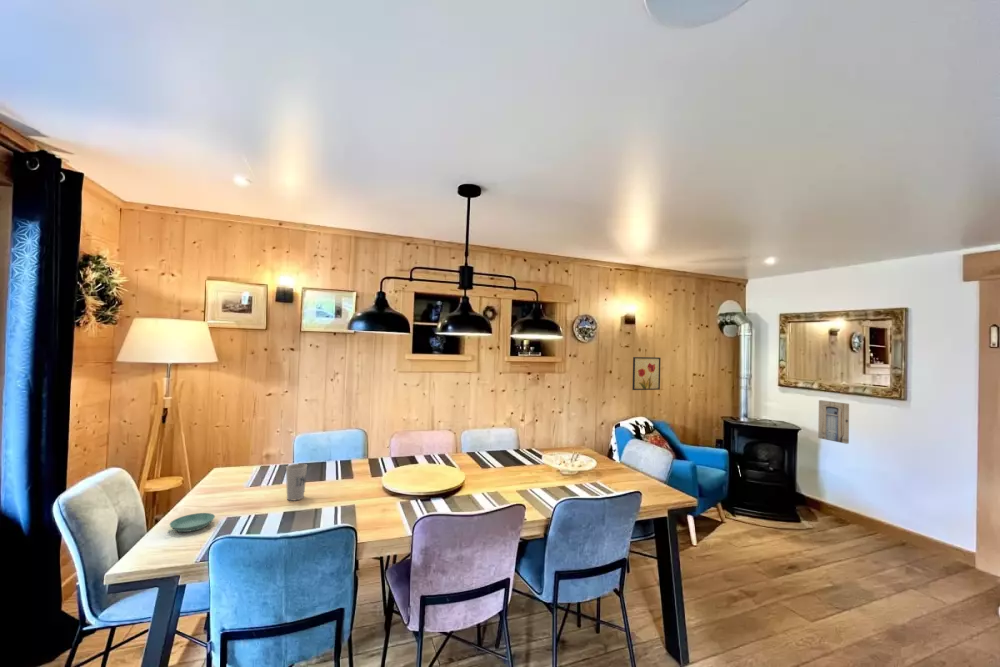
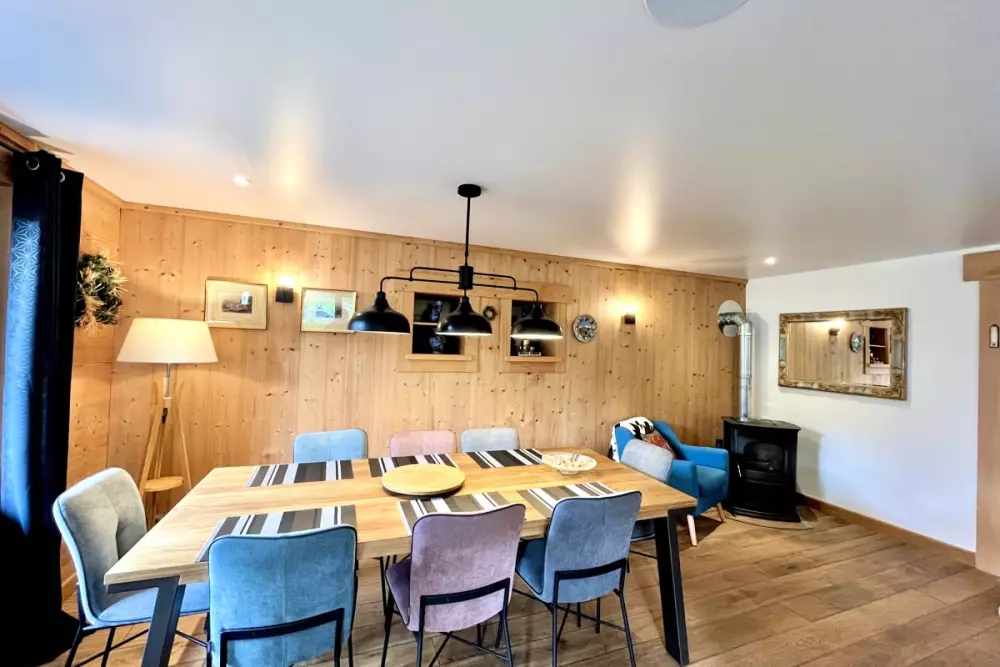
- cup (296, 482)
- wall art (833, 421)
- wall art (646, 373)
- saucer (192, 523)
